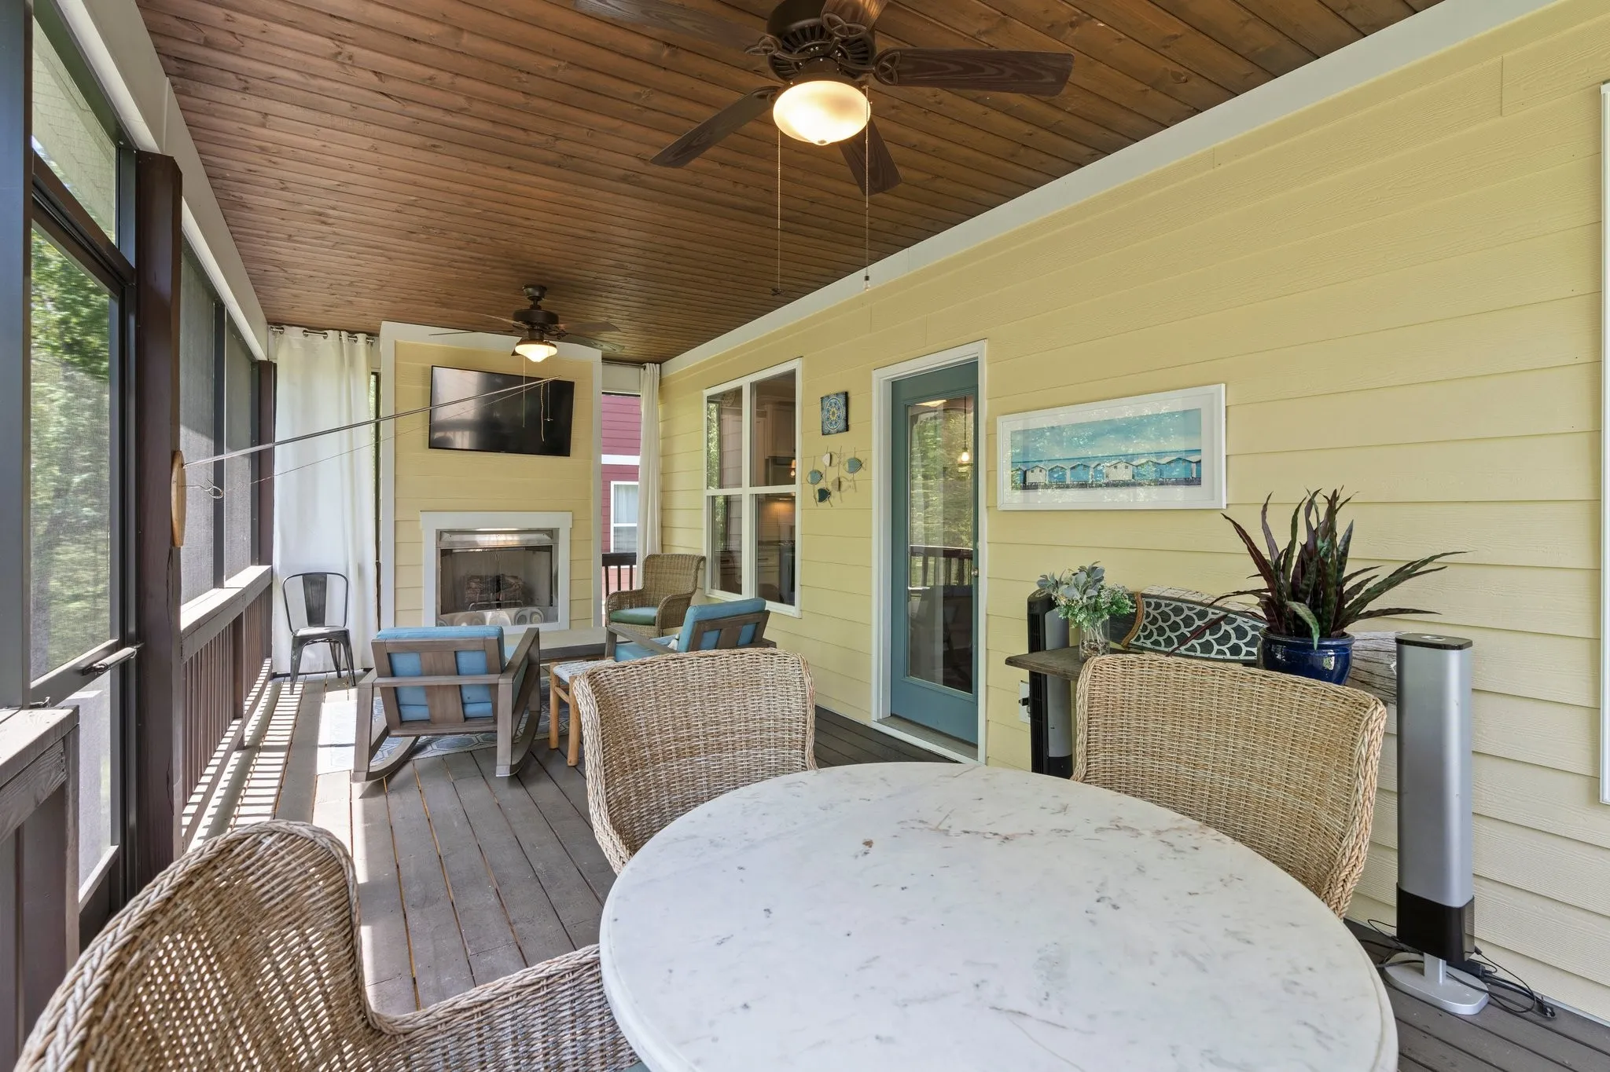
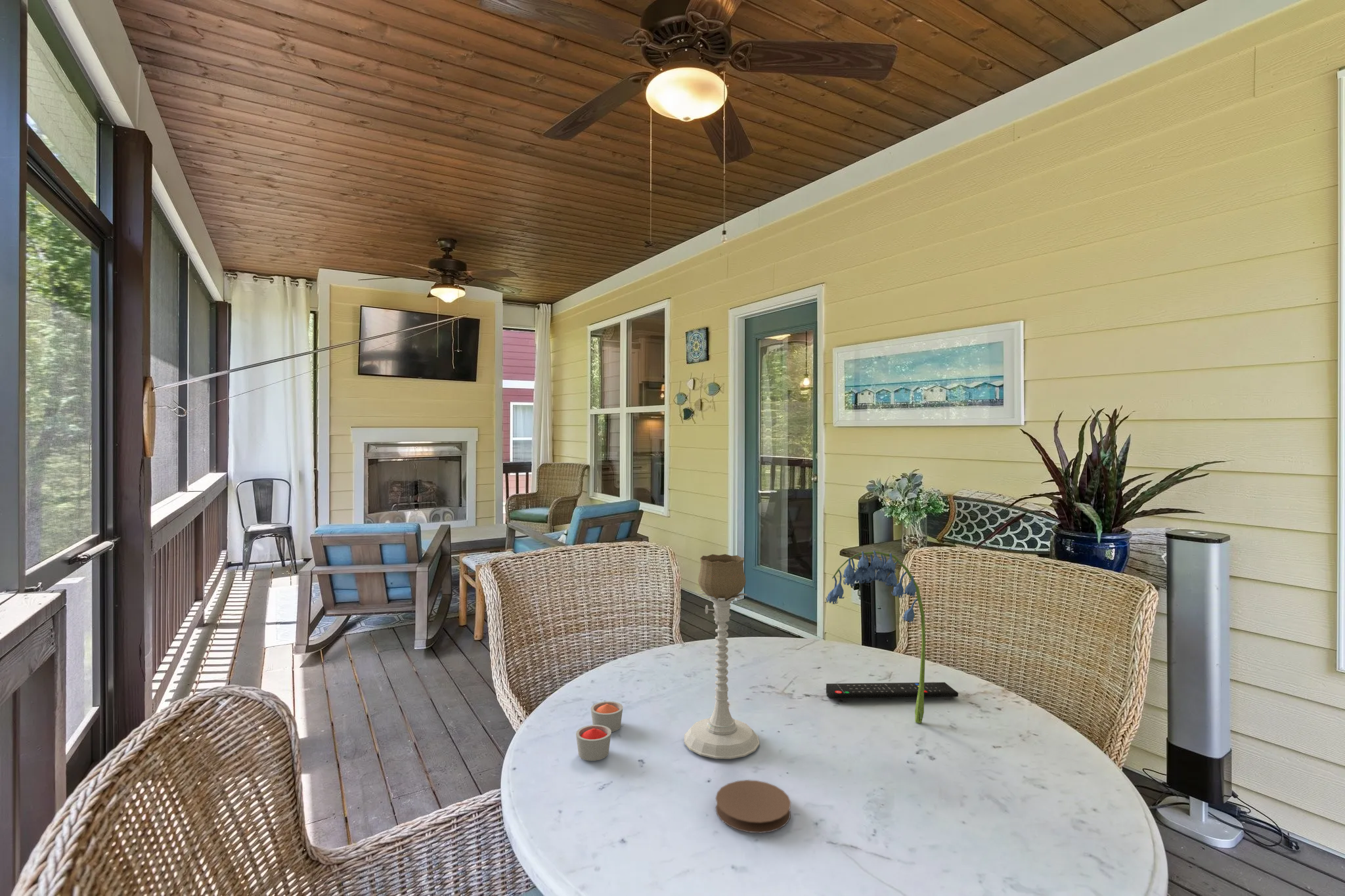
+ remote control (889, 691)
+ flower (902, 618)
+ coaster (753, 805)
+ candle (600, 727)
+ candle holder (721, 649)
